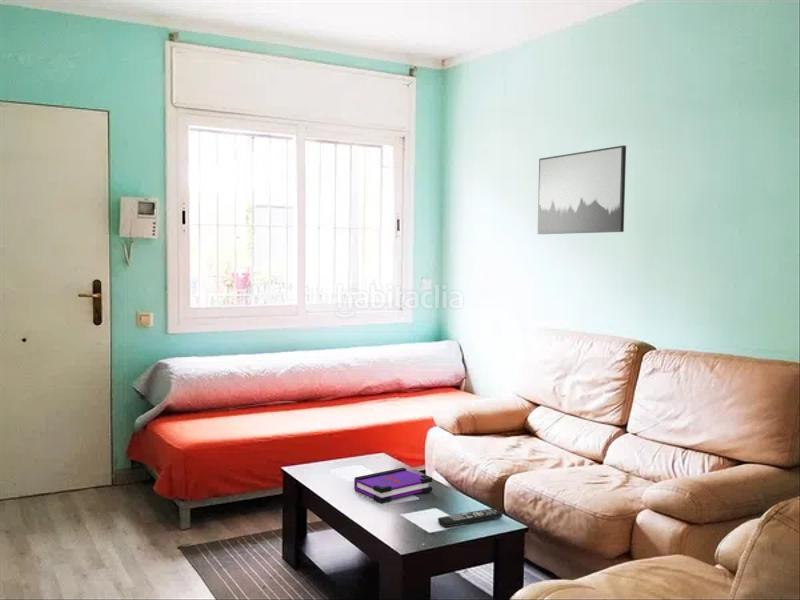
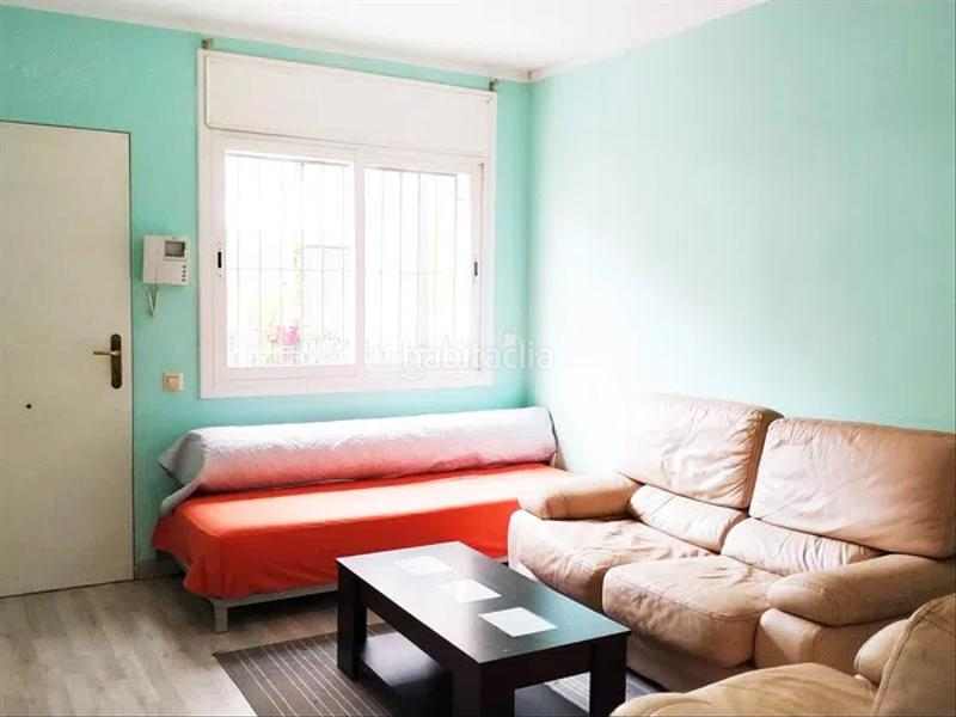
- board game (396, 483)
- wall art (578, 192)
- remote control (470, 517)
